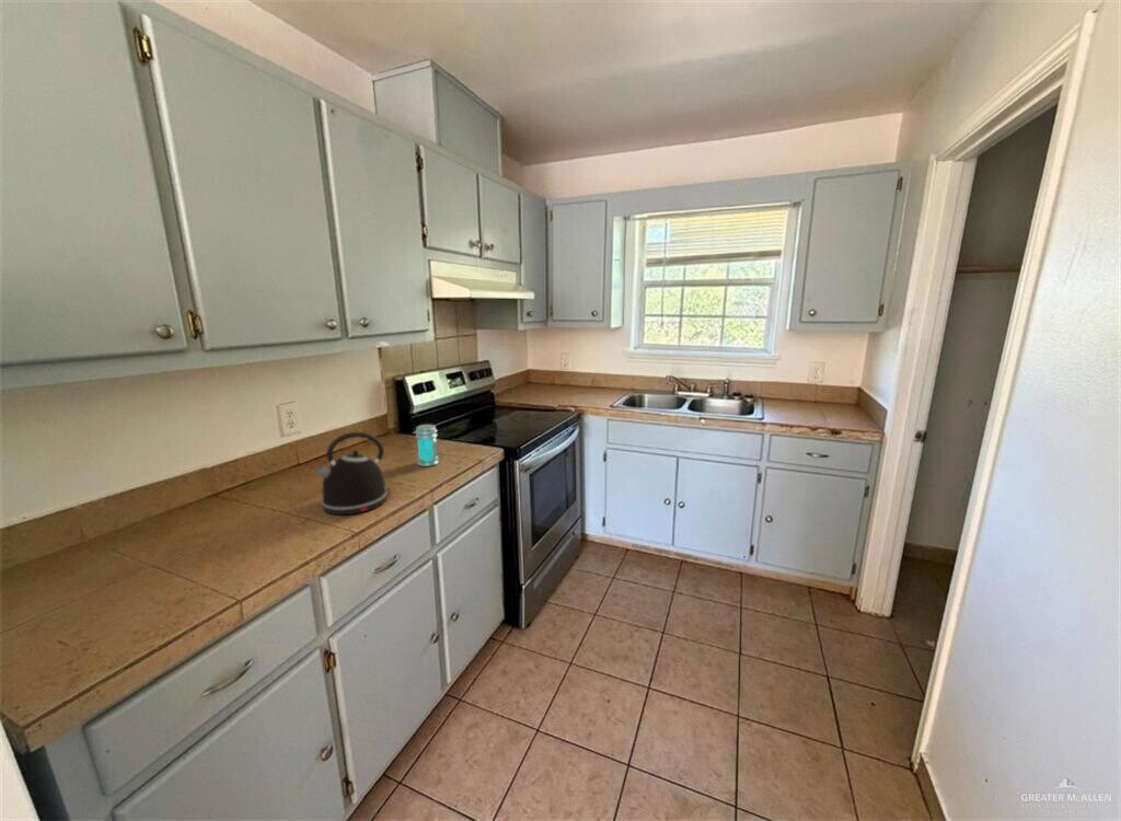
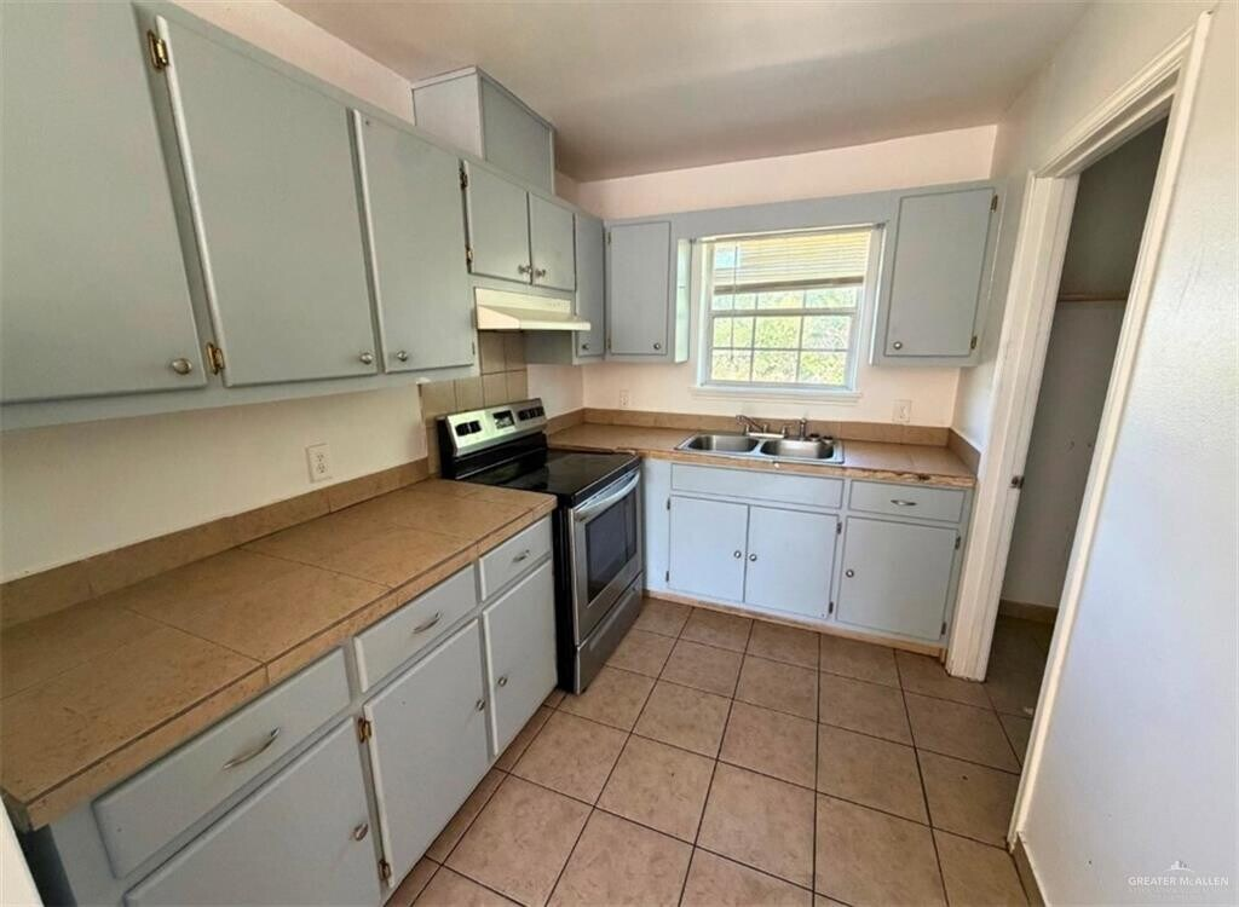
- jar (427, 444)
- kettle (353, 467)
